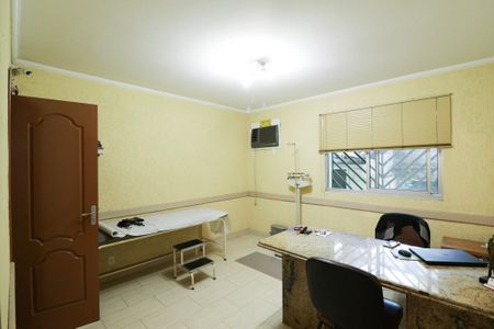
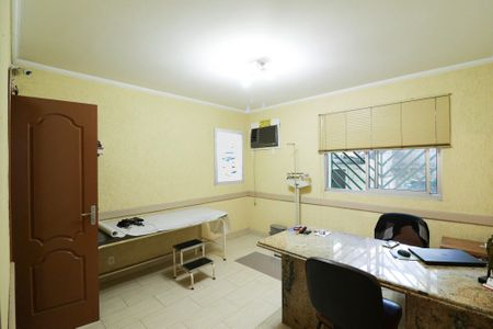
+ wall art (229, 157)
